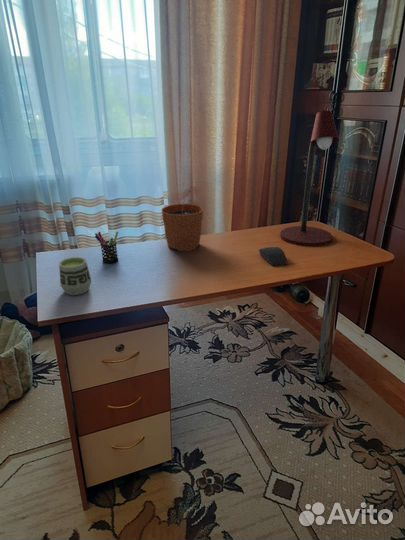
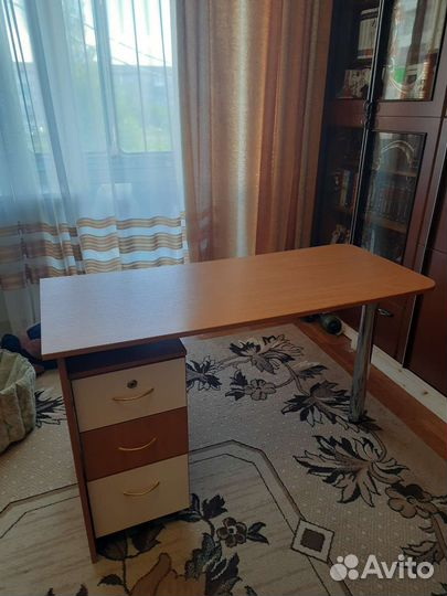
- pen holder (108, 246)
- cup (75, 276)
- computer mouse (272, 254)
- plant pot (182, 218)
- desk lamp (311, 178)
